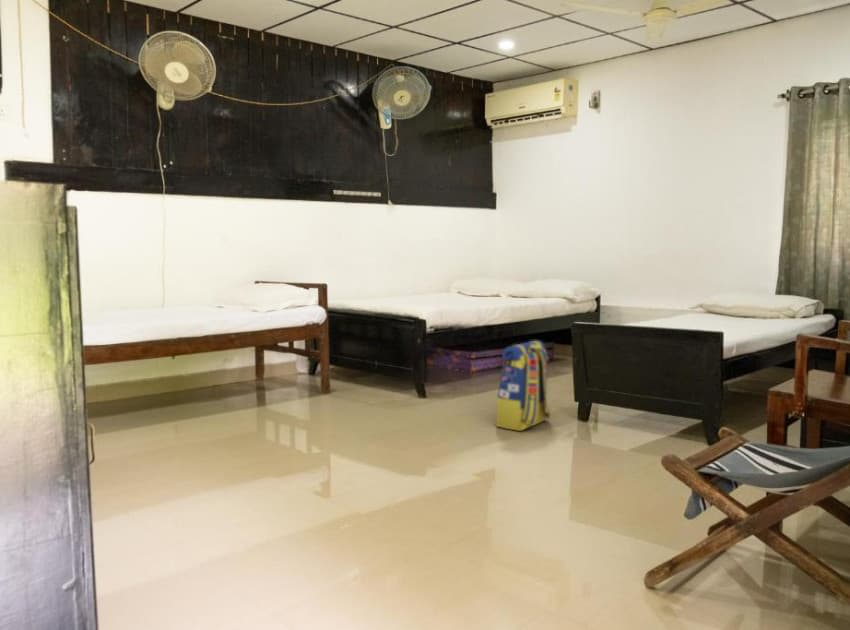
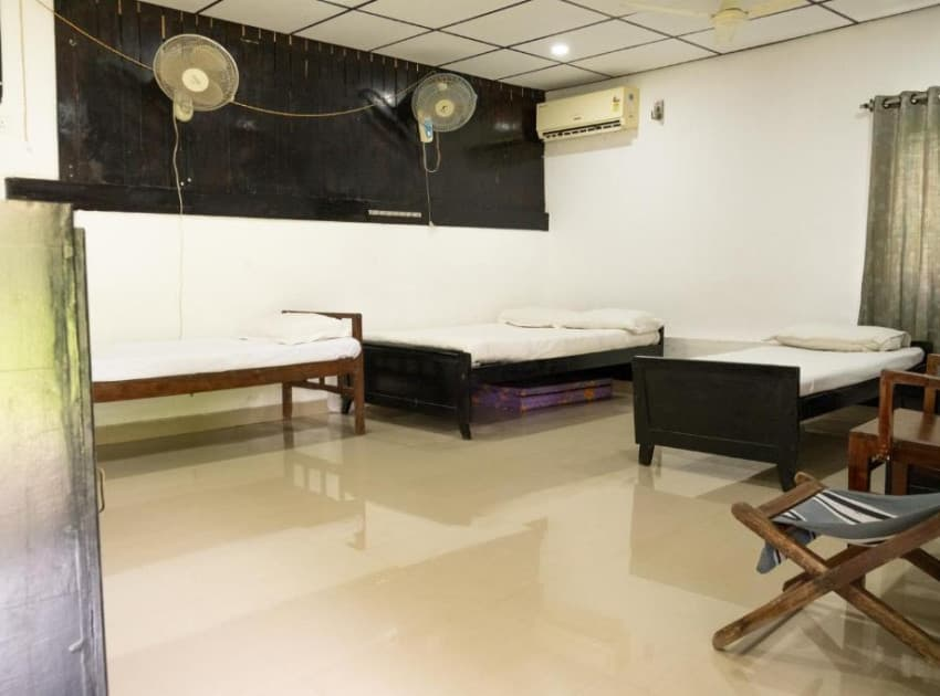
- backpack (525, 384)
